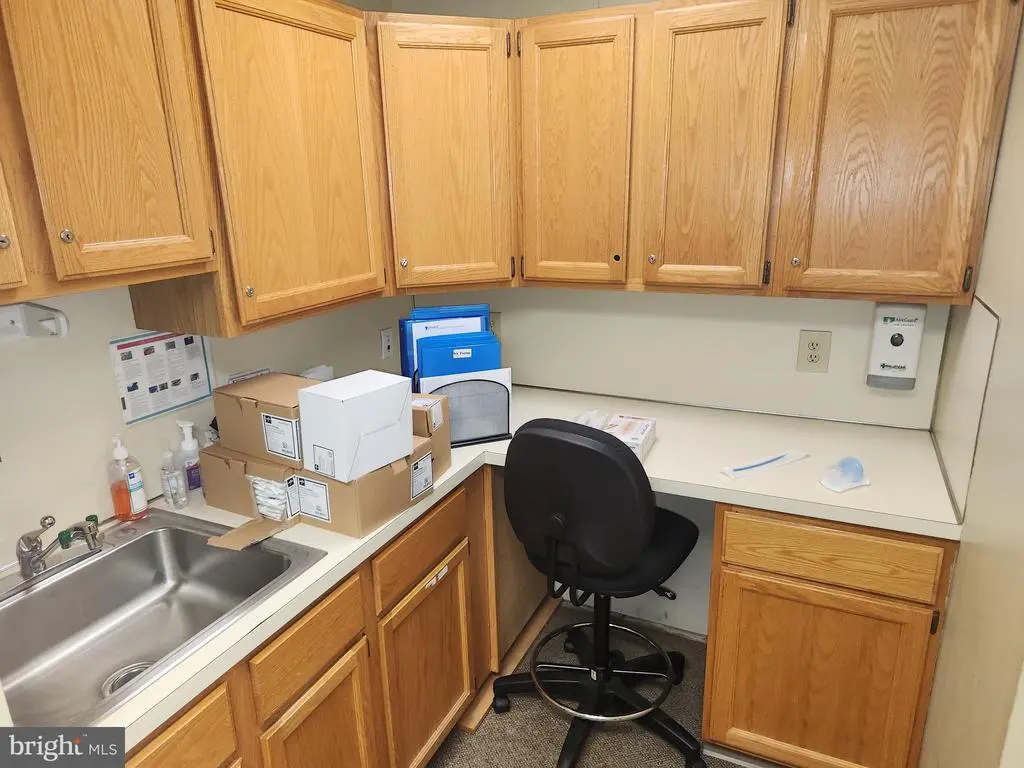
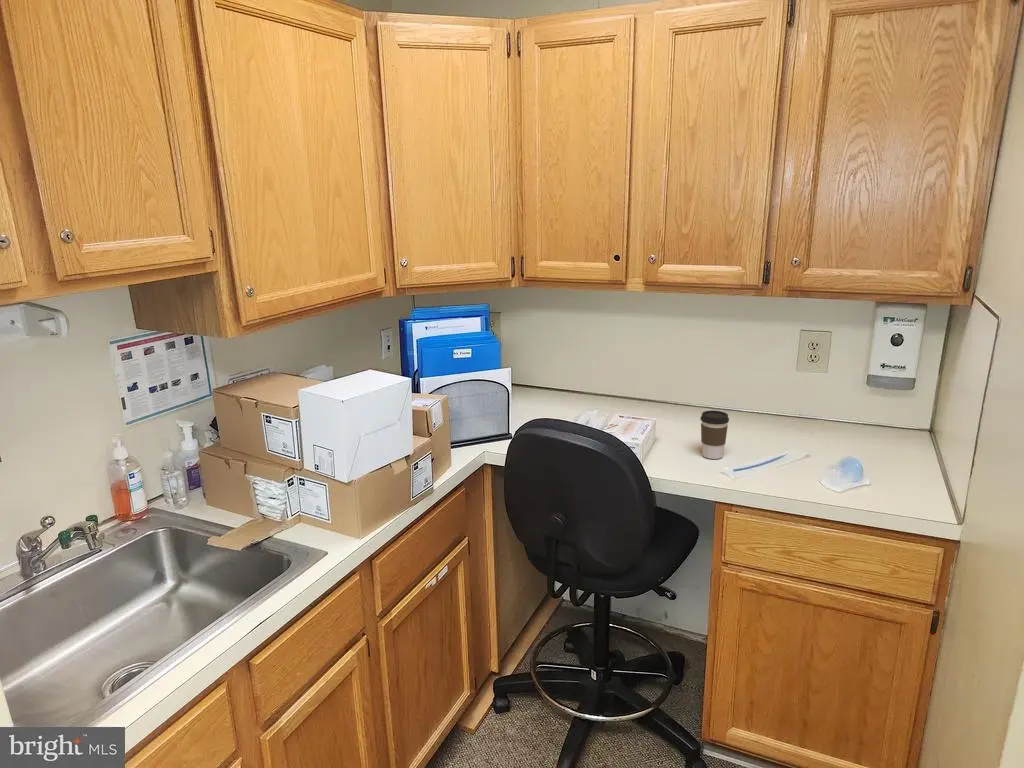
+ coffee cup (713, 434)
